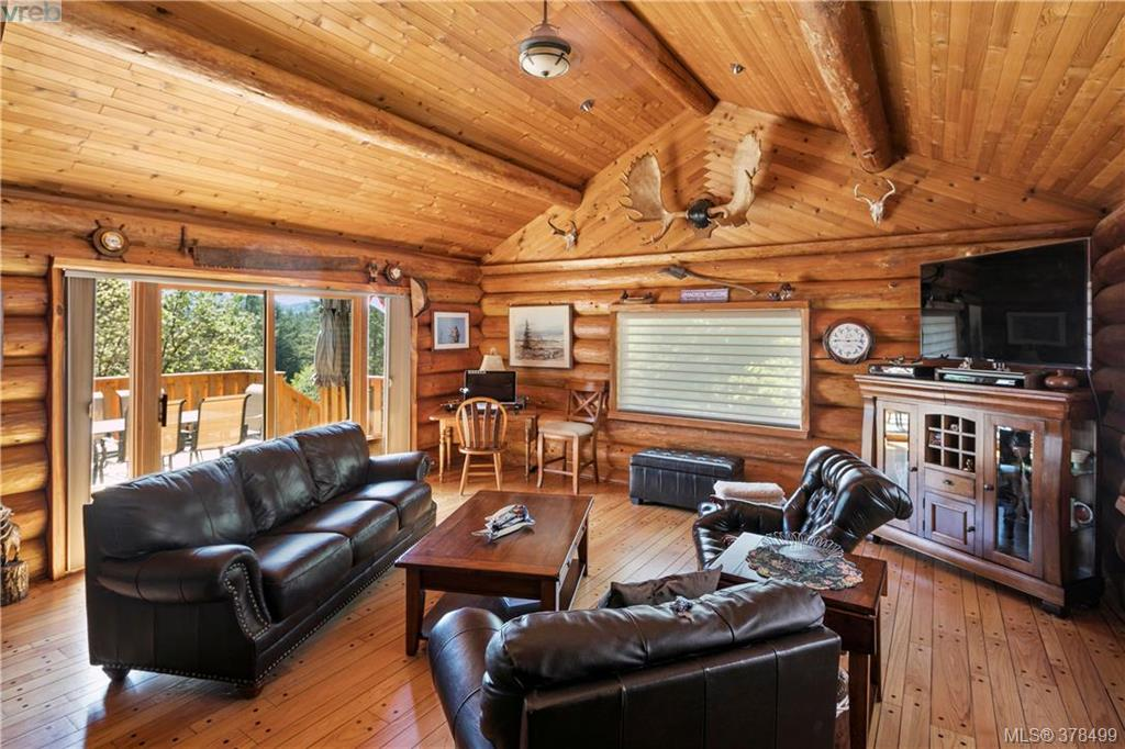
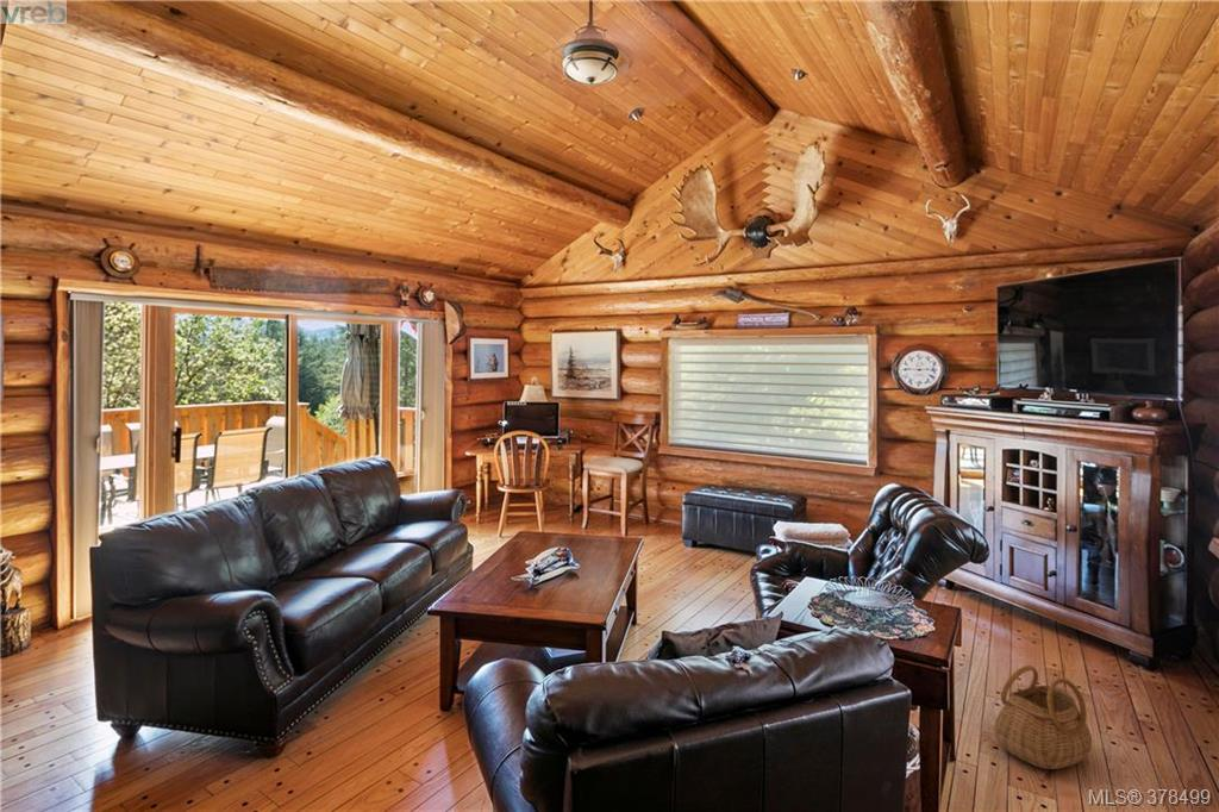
+ basket (1042, 713)
